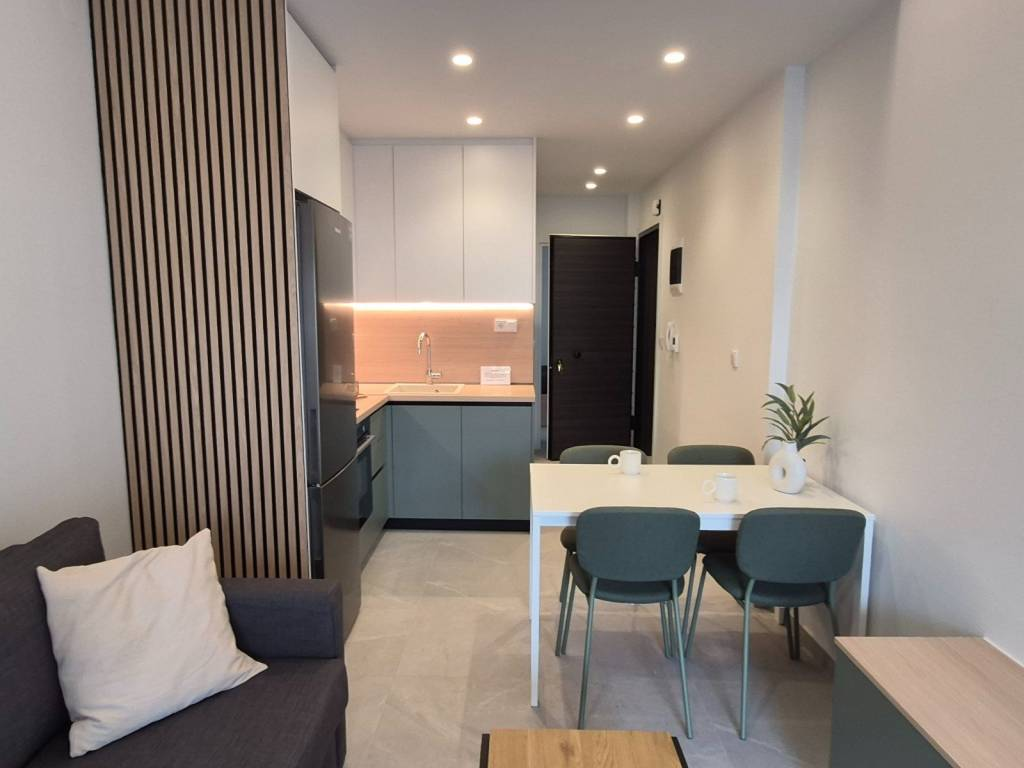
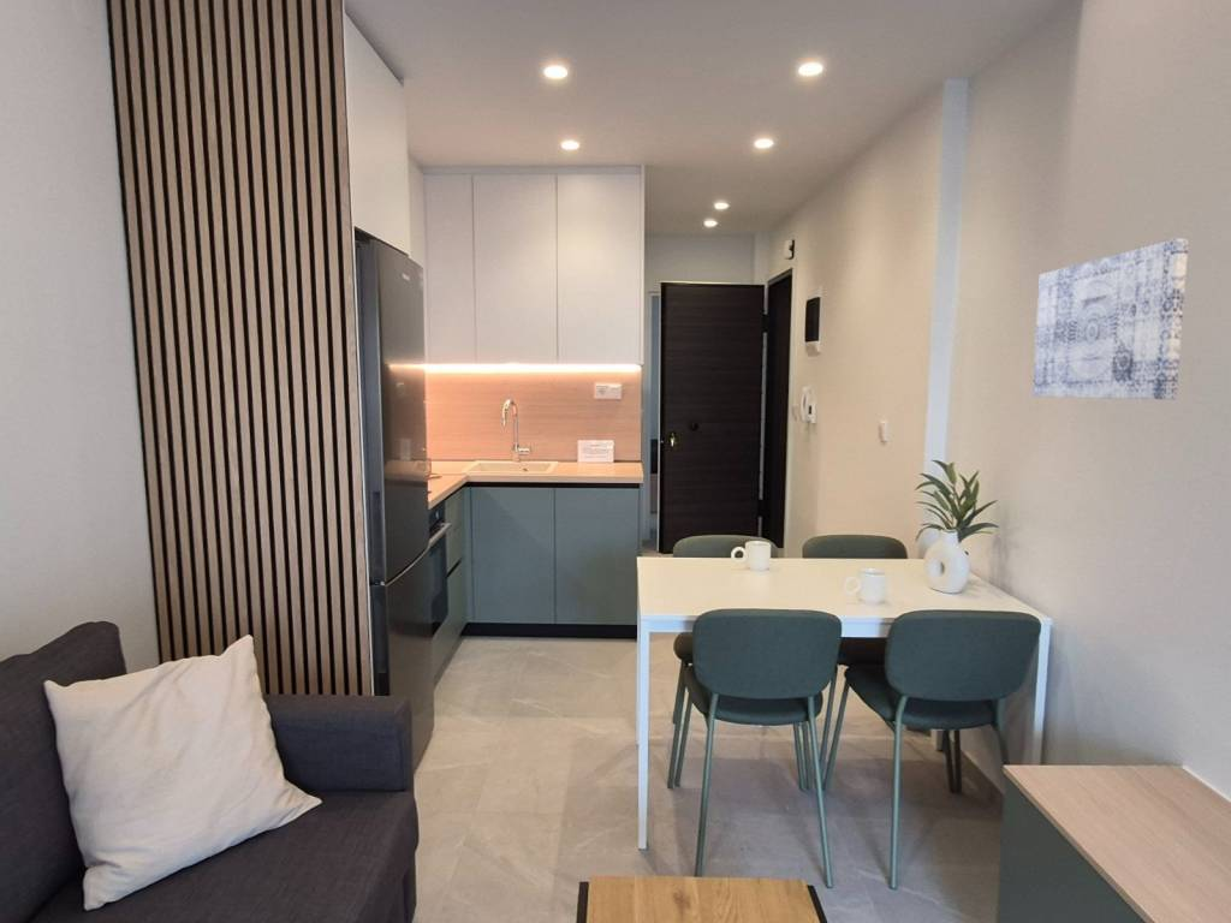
+ wall art (1099, 328)
